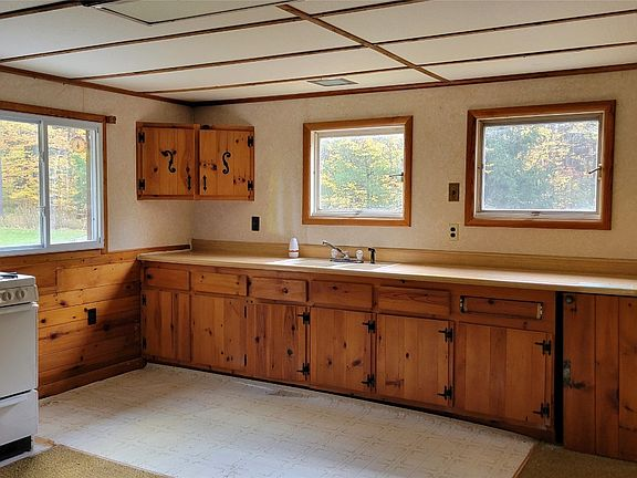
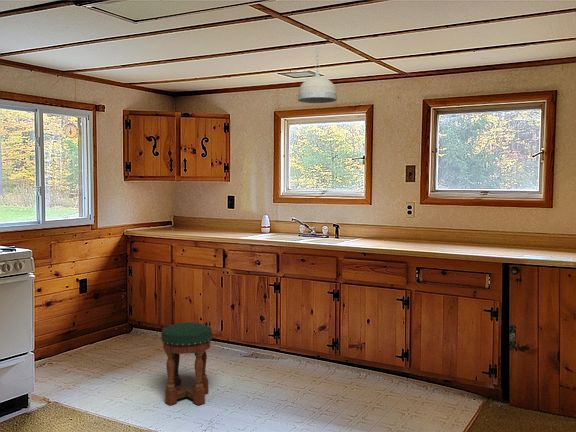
+ stool (187, 353)
+ pendant light (317, 73)
